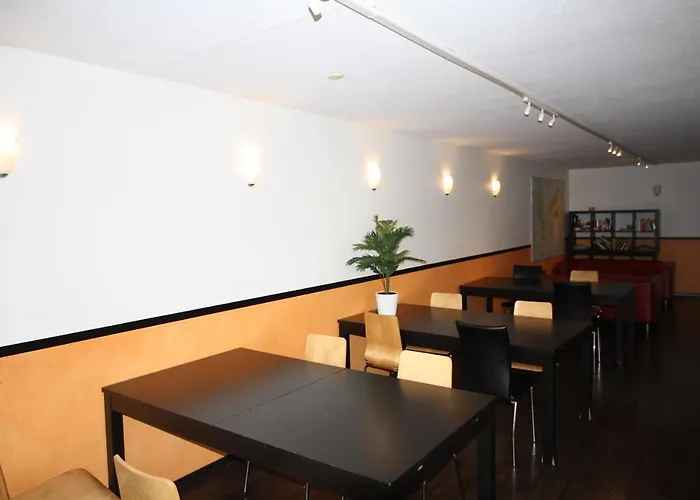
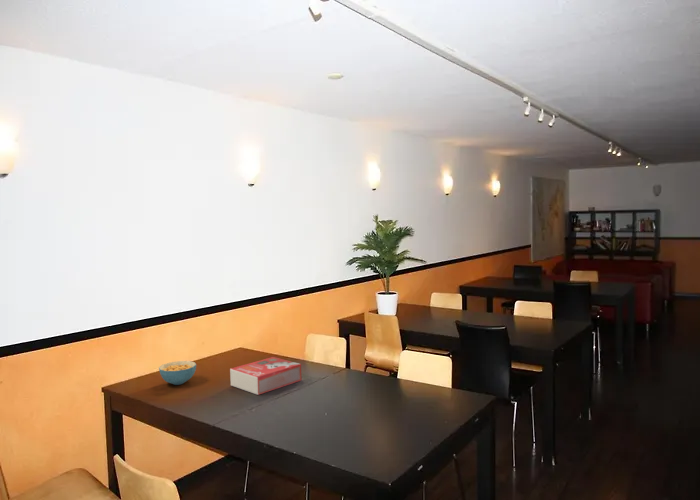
+ cereal bowl (178, 374)
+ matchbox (266, 374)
